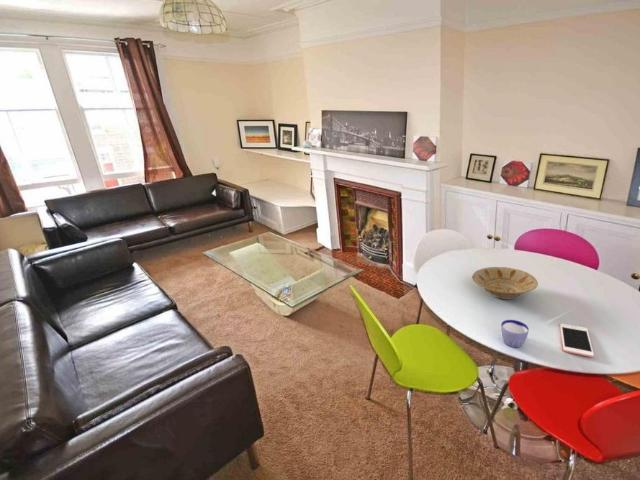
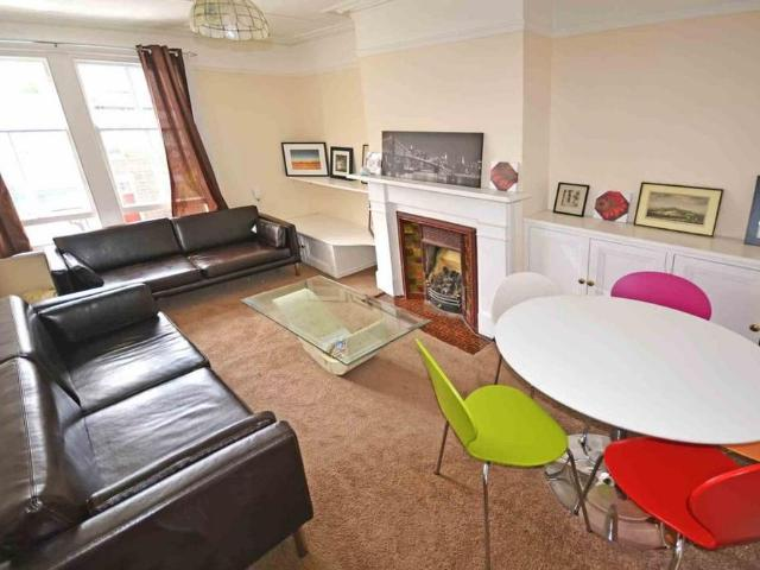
- cup (512, 332)
- bowl (503, 286)
- cell phone (575, 339)
